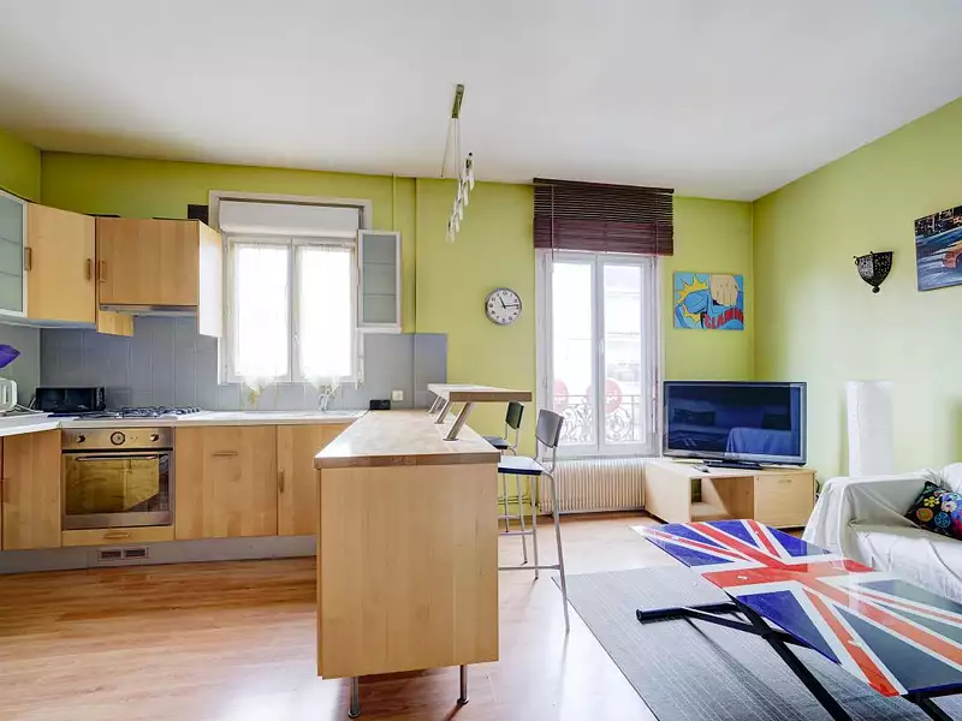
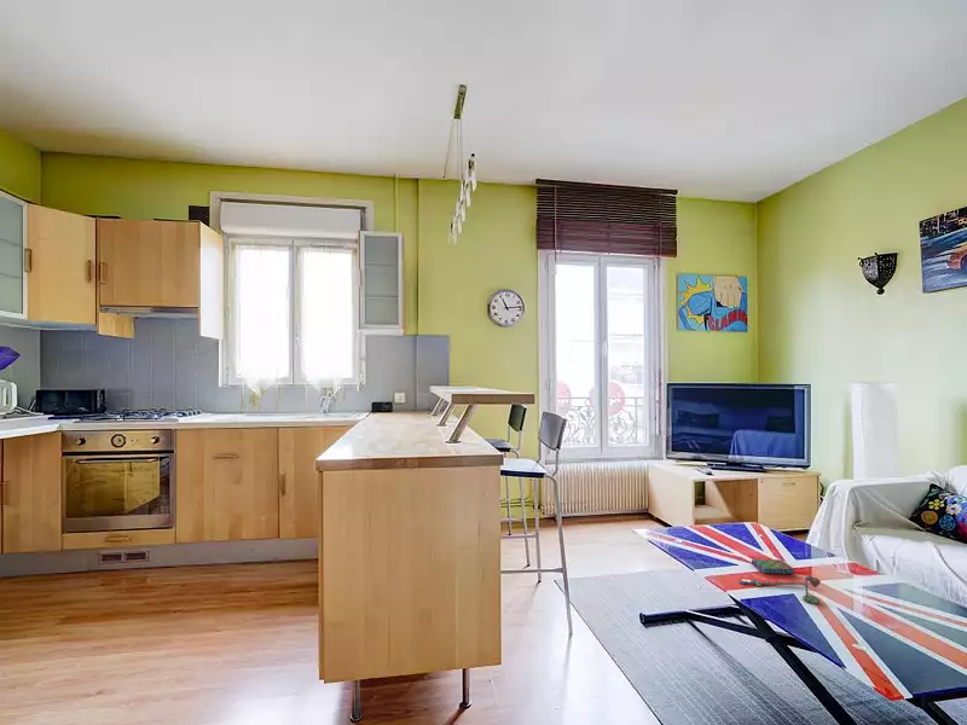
+ board game (775, 570)
